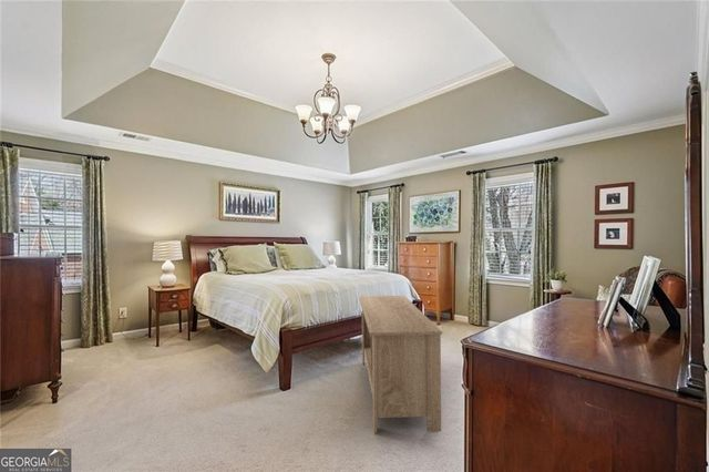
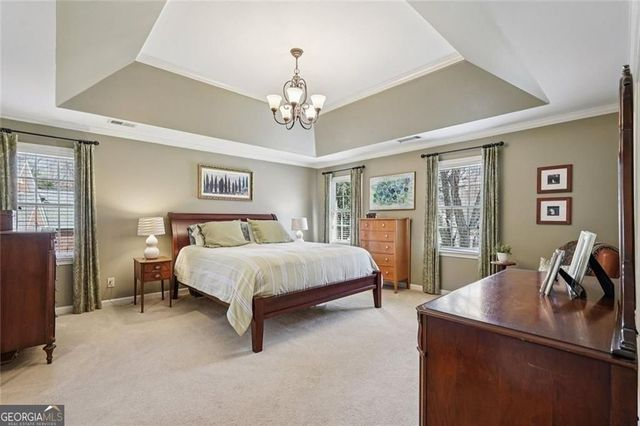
- storage bench (391, 349)
